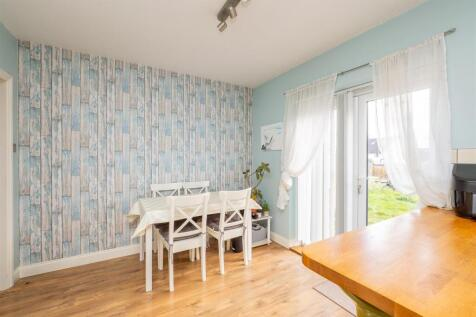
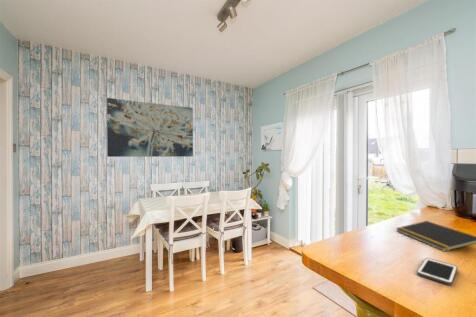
+ notepad (434, 234)
+ cell phone (437, 270)
+ wall art (153, 130)
